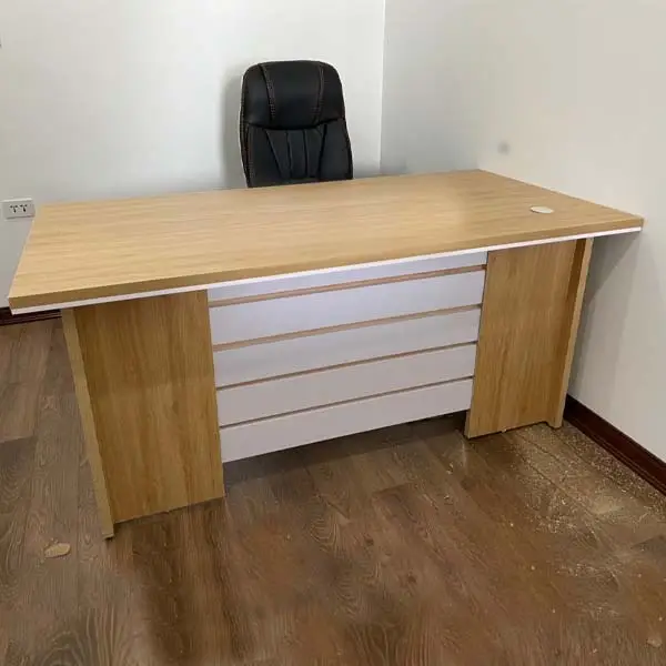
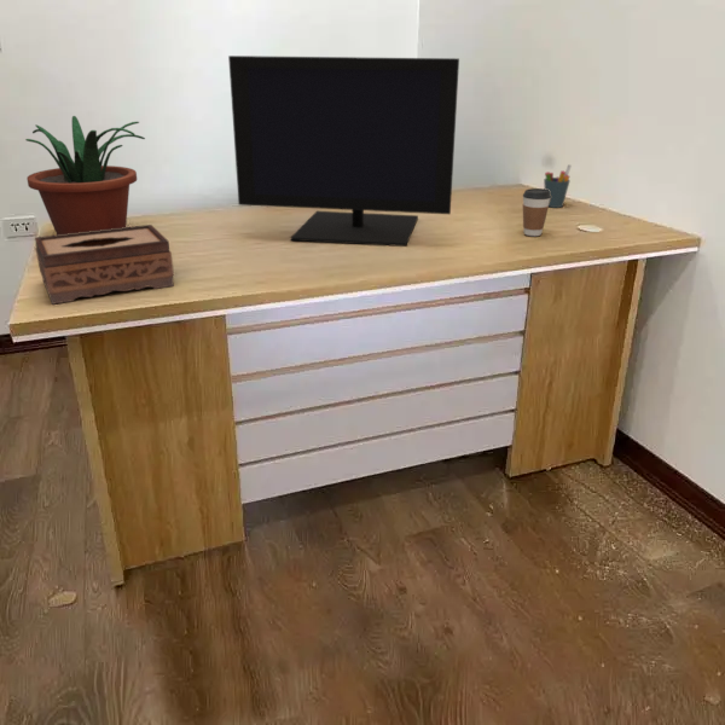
+ pen holder (556, 185)
+ tissue box (104, 261)
+ coffee cup (534, 211)
+ potted plant (93, 180)
+ monitor (353, 146)
